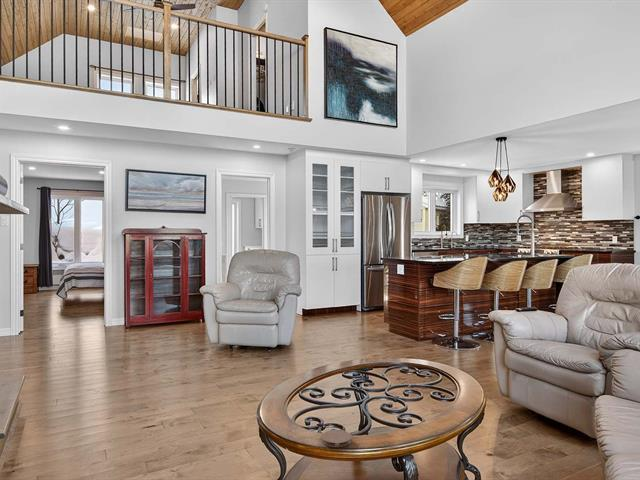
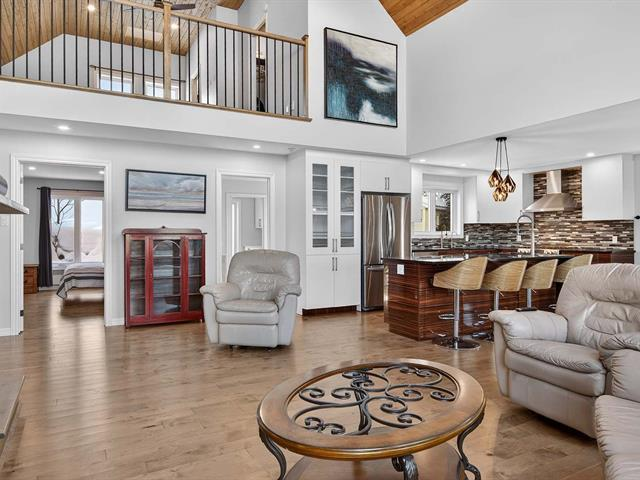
- coaster (336, 438)
